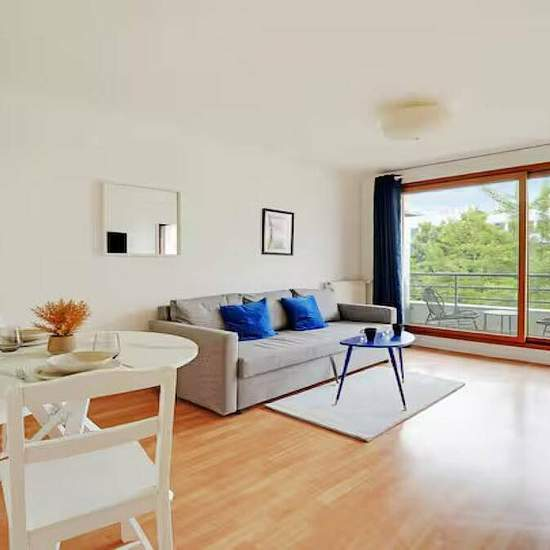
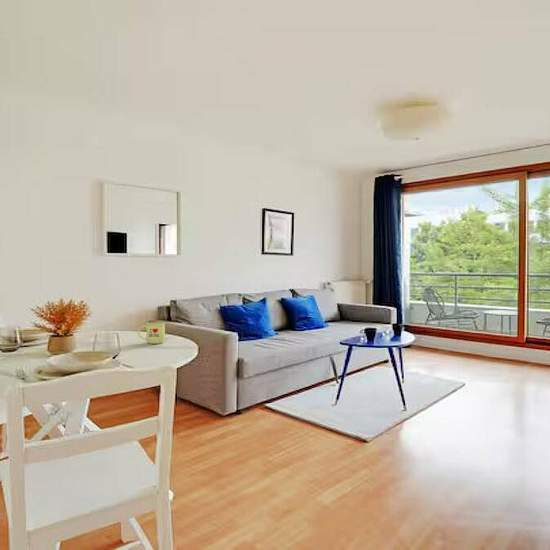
+ mug (151, 333)
